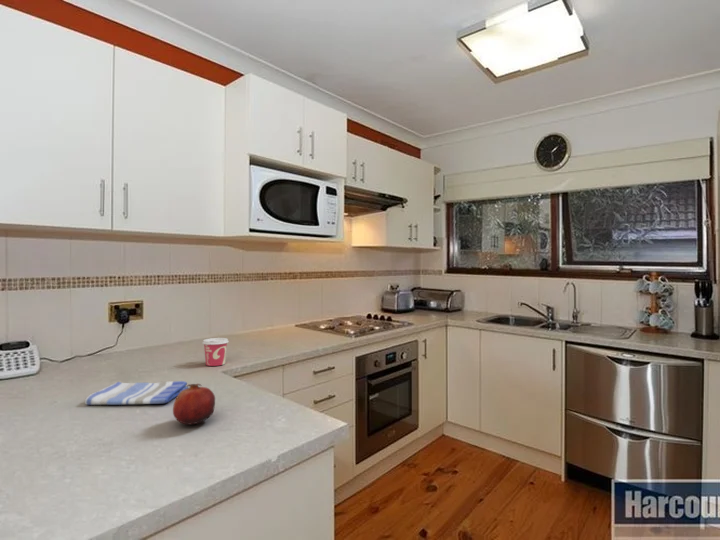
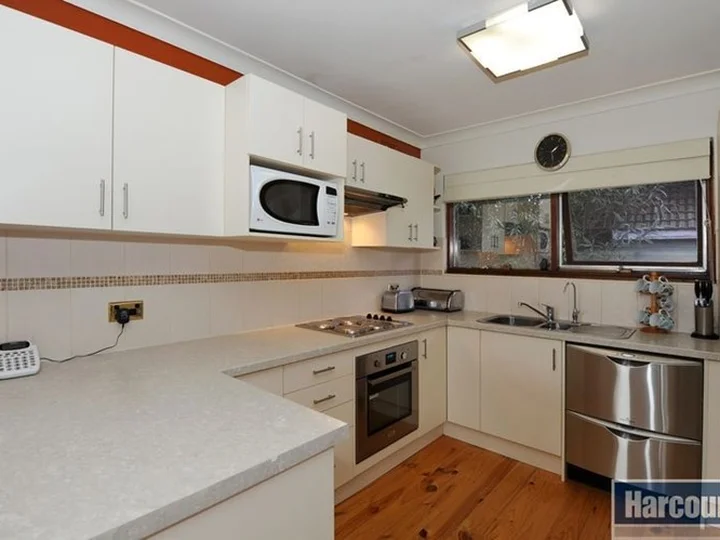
- fruit (194, 403)
- cup (215, 351)
- dish towel (139, 392)
